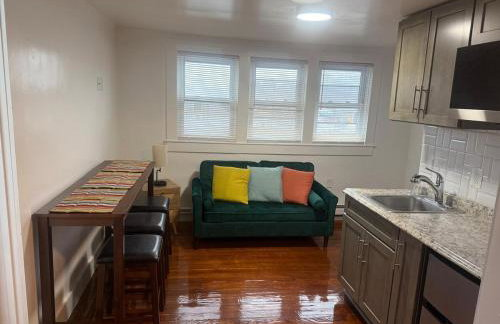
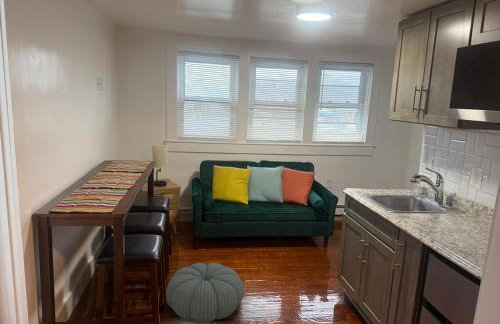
+ pouf (205, 289)
